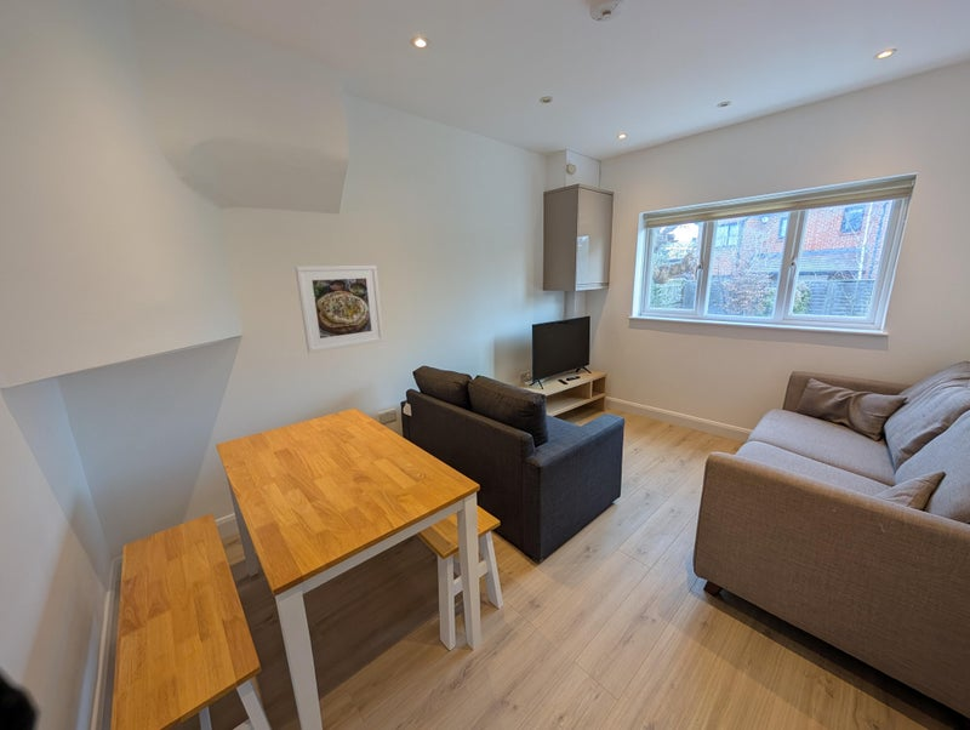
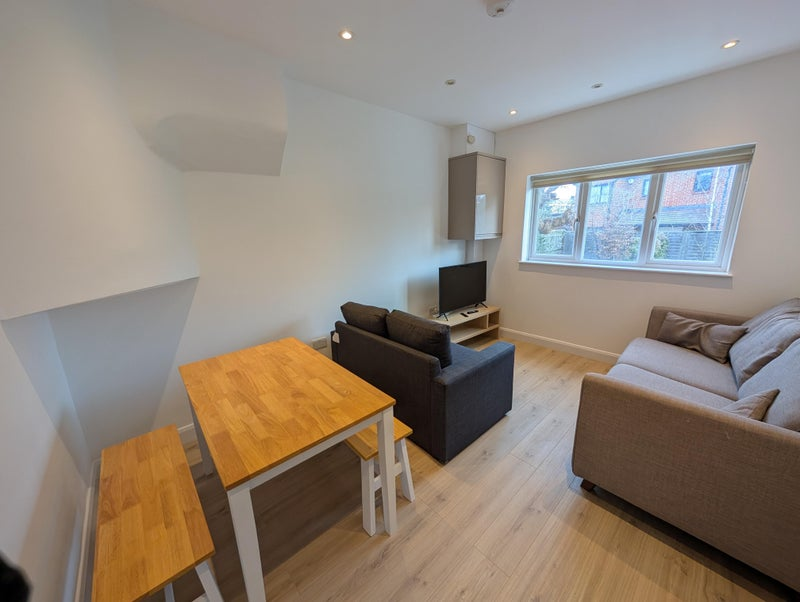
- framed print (343, 307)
